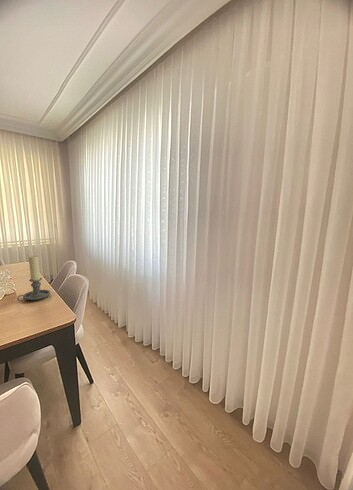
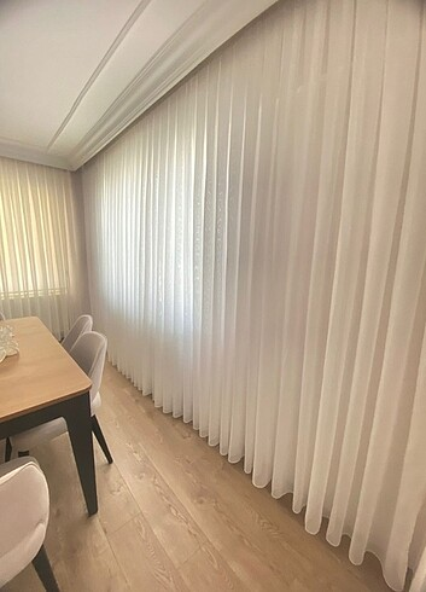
- candle holder (32, 277)
